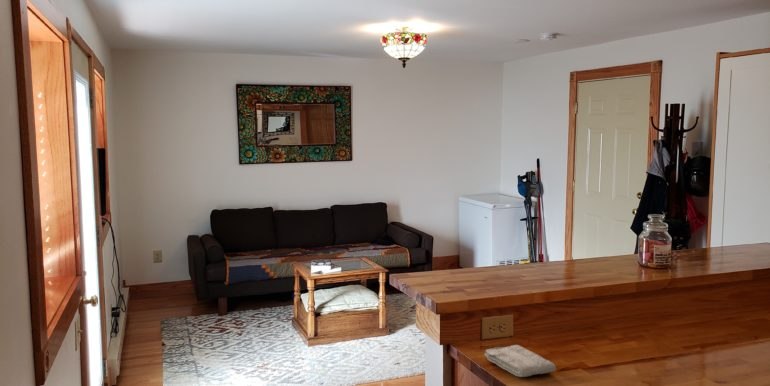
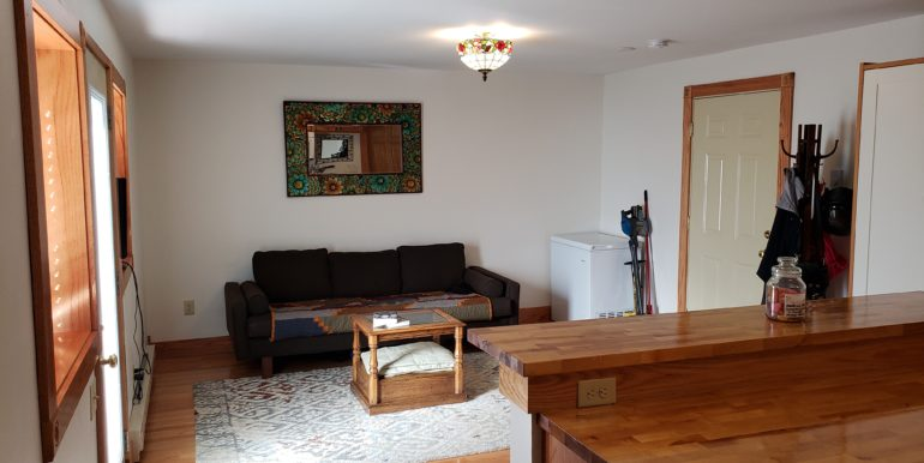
- washcloth (518, 359)
